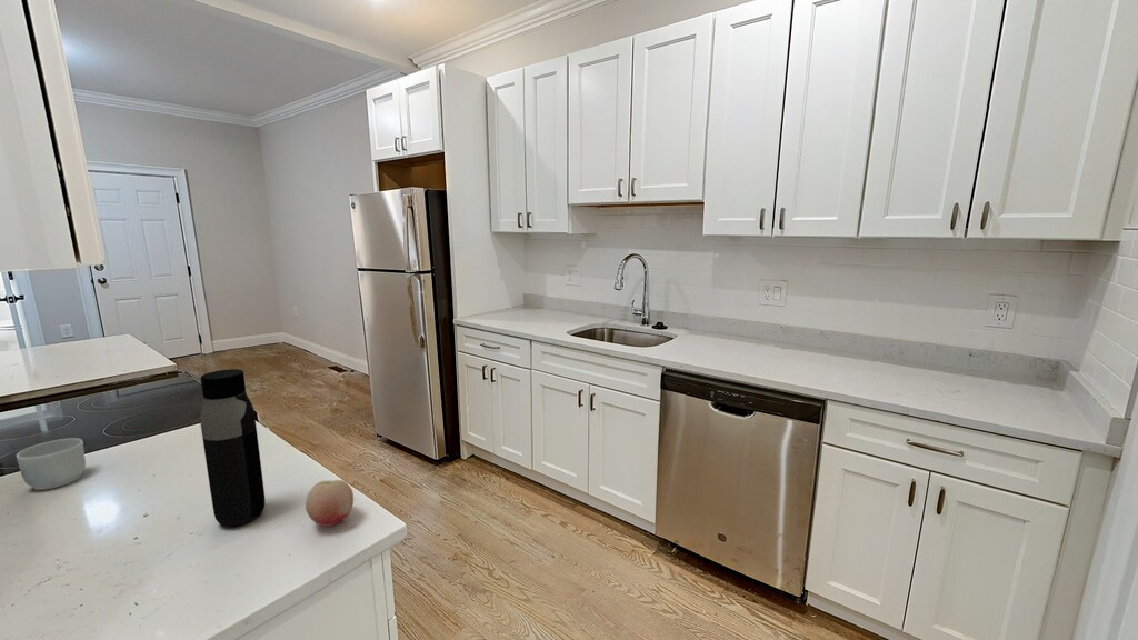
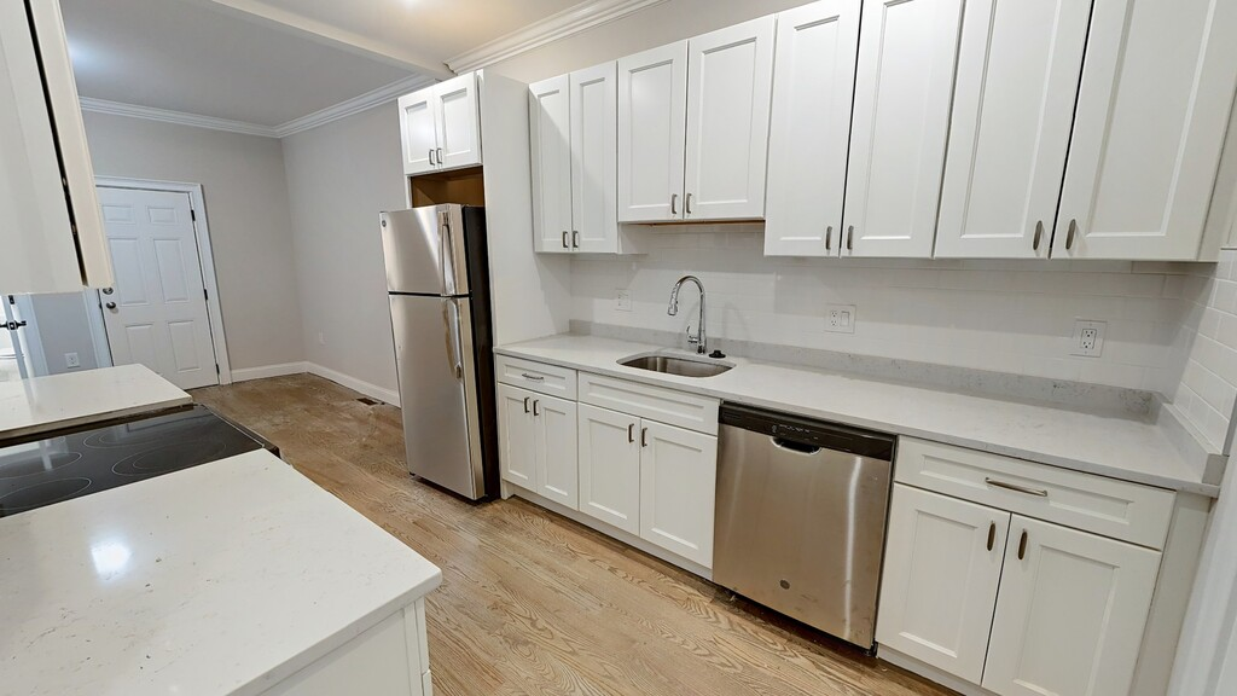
- fruit (329, 501)
- water bottle (232, 447)
- mug (52, 462)
